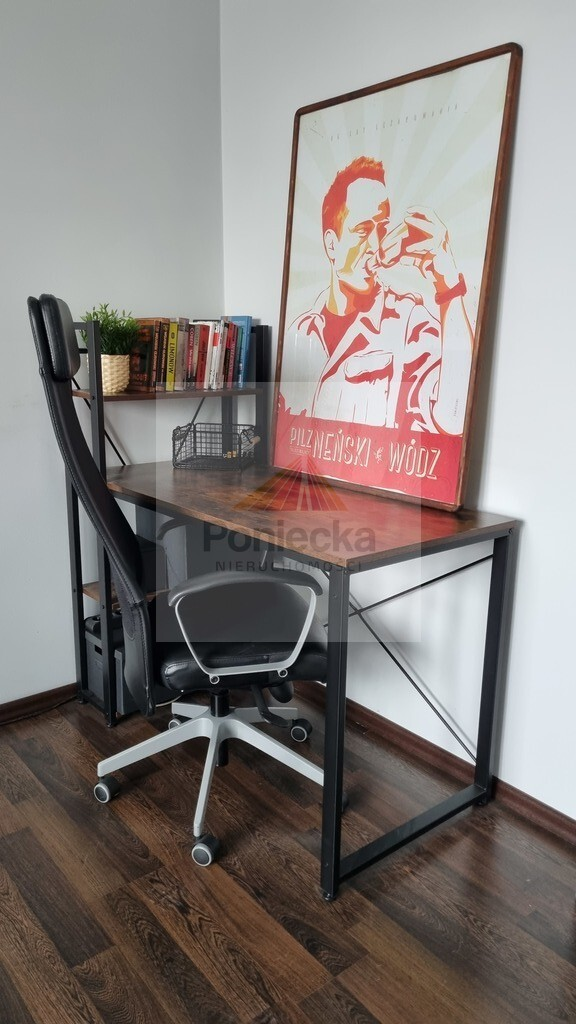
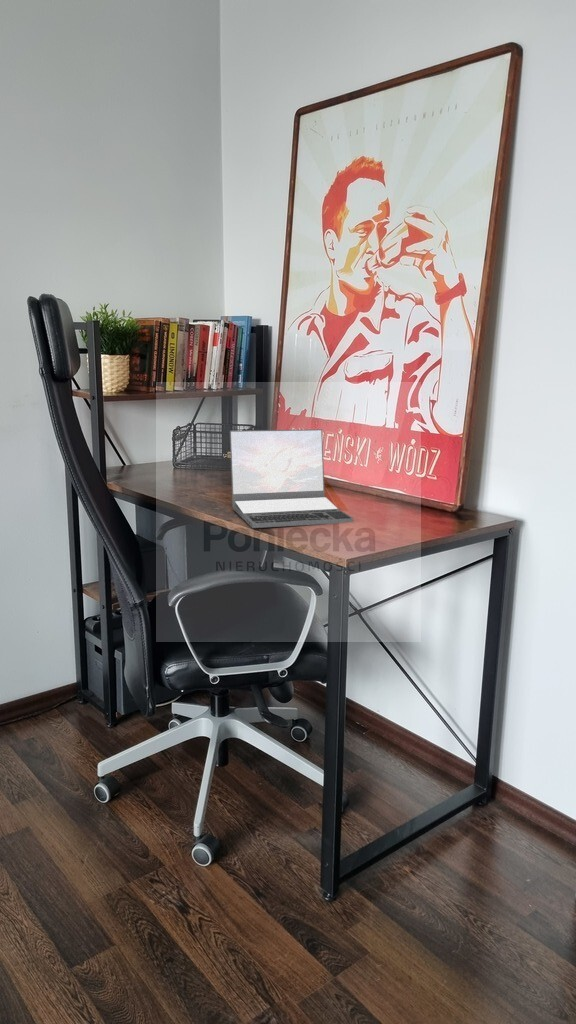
+ laptop (289, 475)
